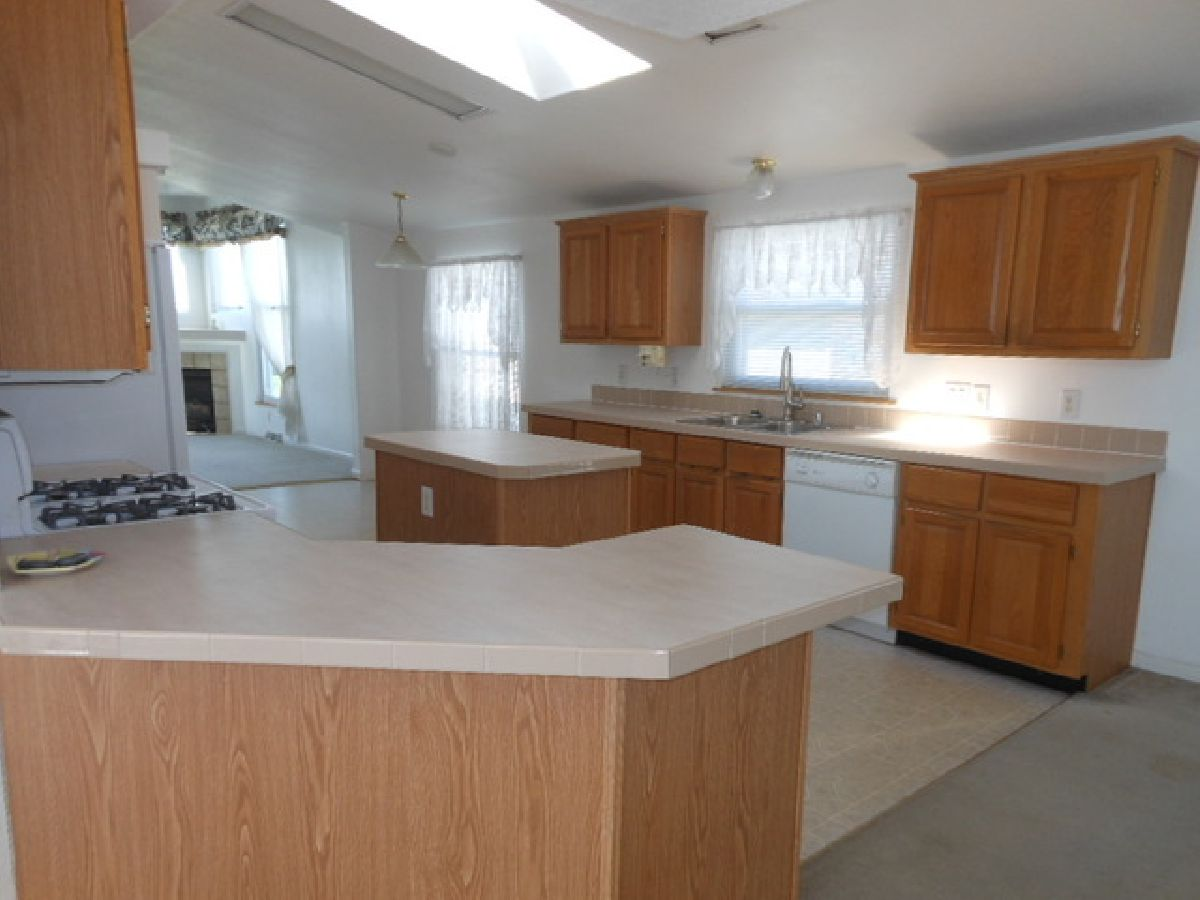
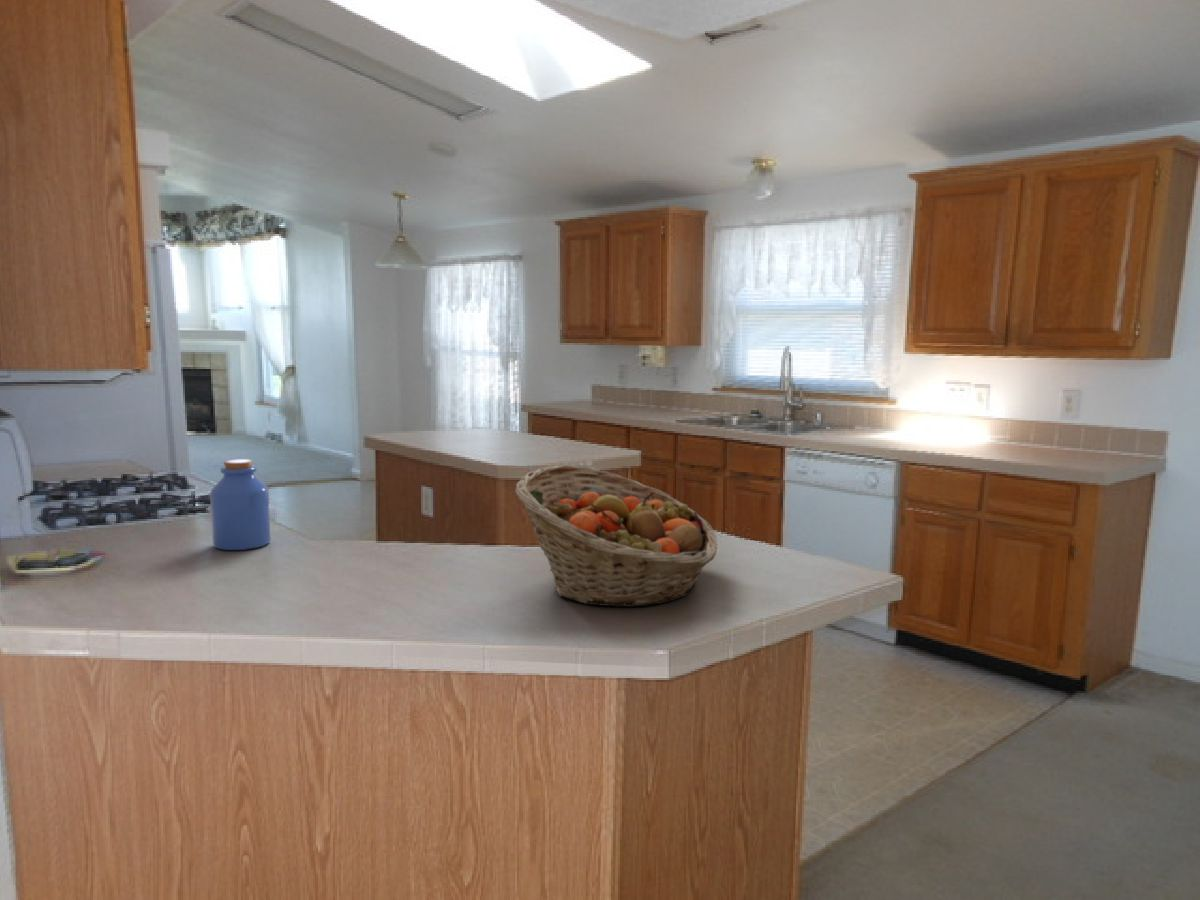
+ jar (240, 502)
+ fruit basket (618, 528)
